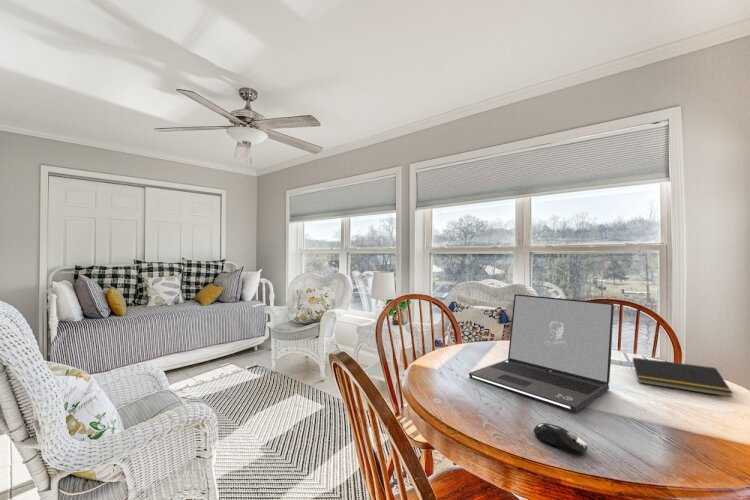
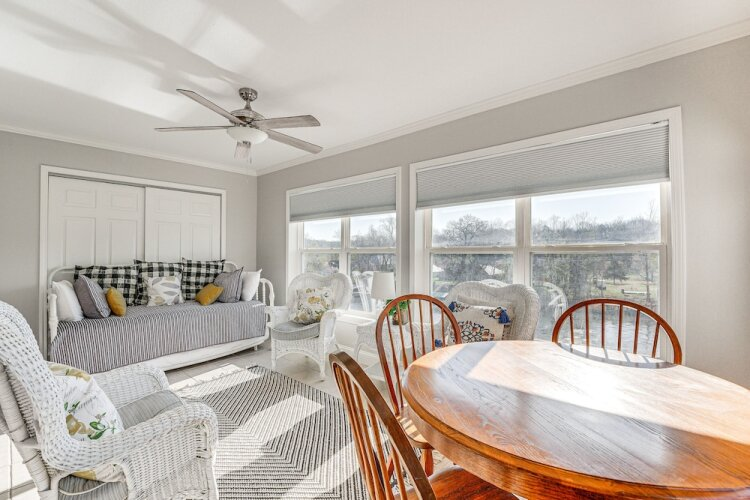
- notepad (677, 375)
- laptop (539, 341)
- computer mouse (560, 436)
